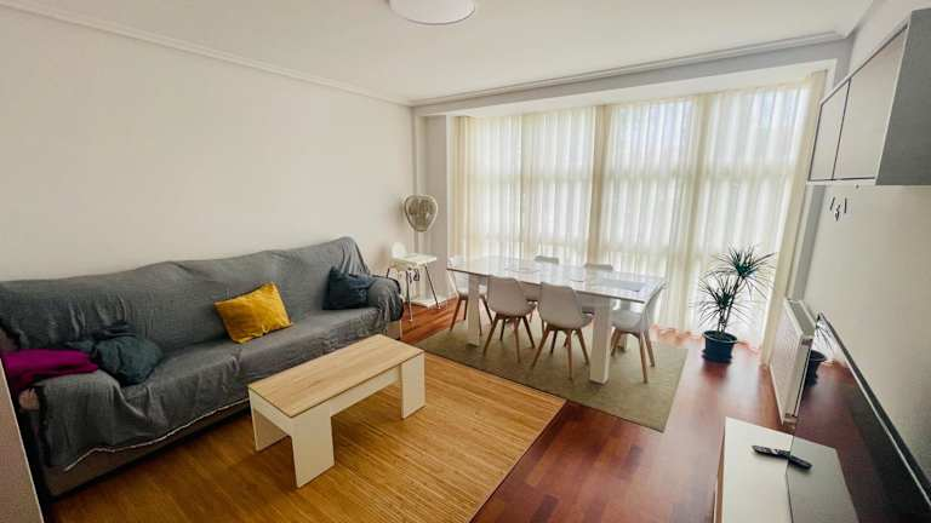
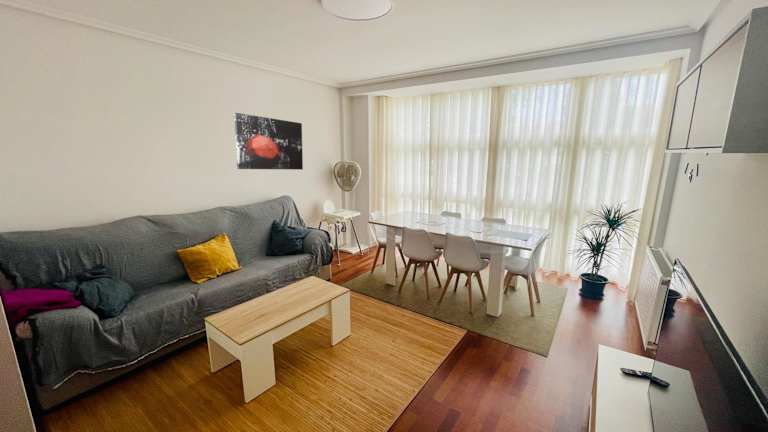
+ wall art (272, 144)
